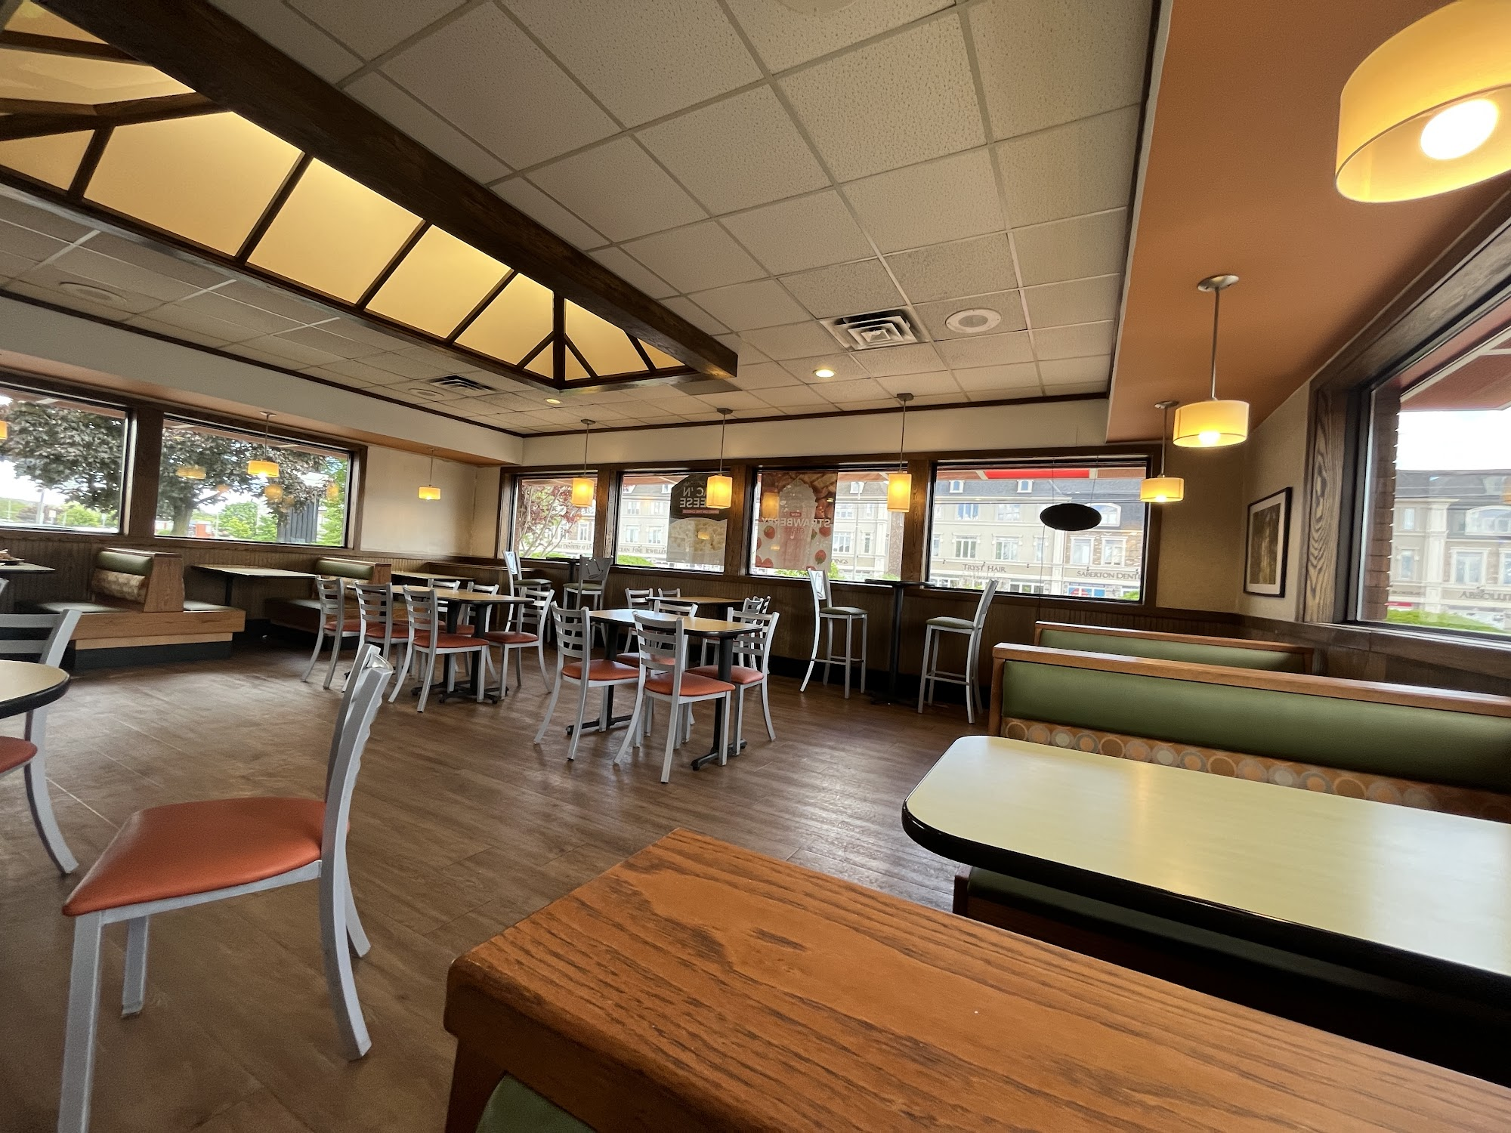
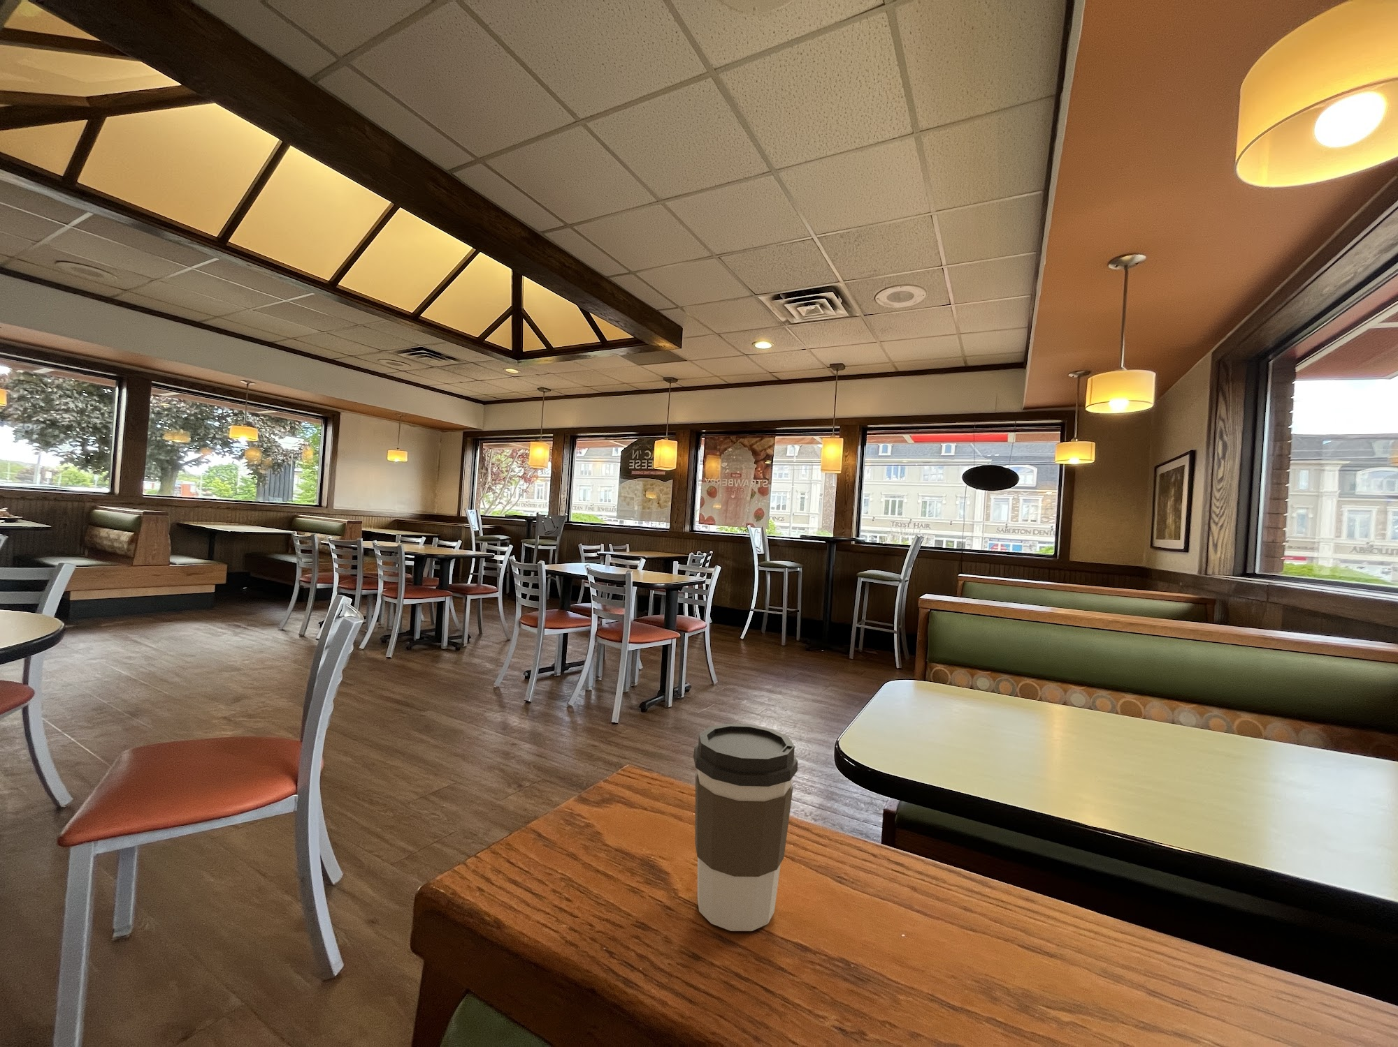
+ coffee cup (740, 823)
